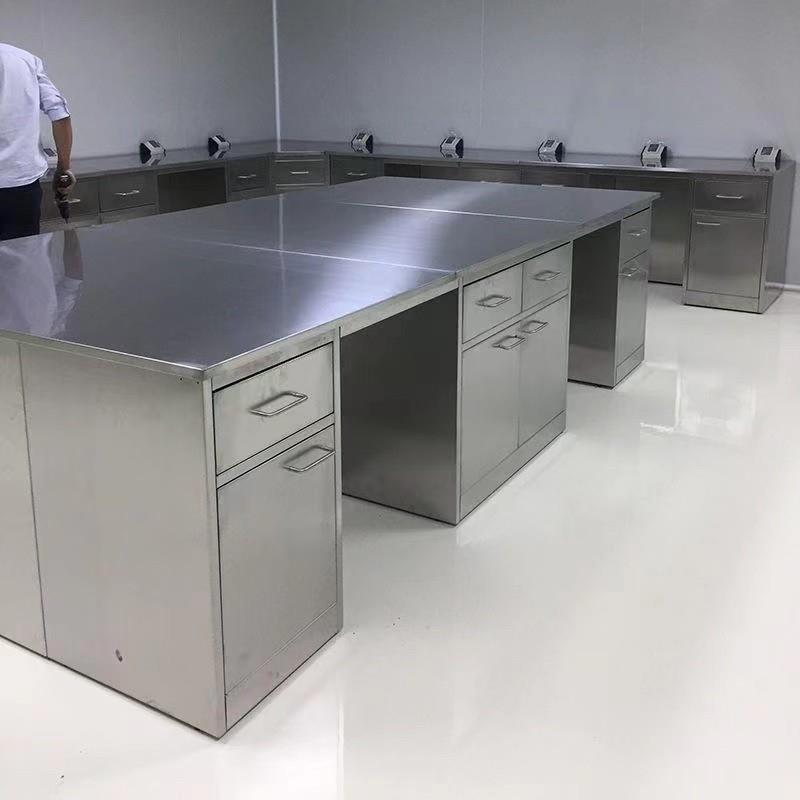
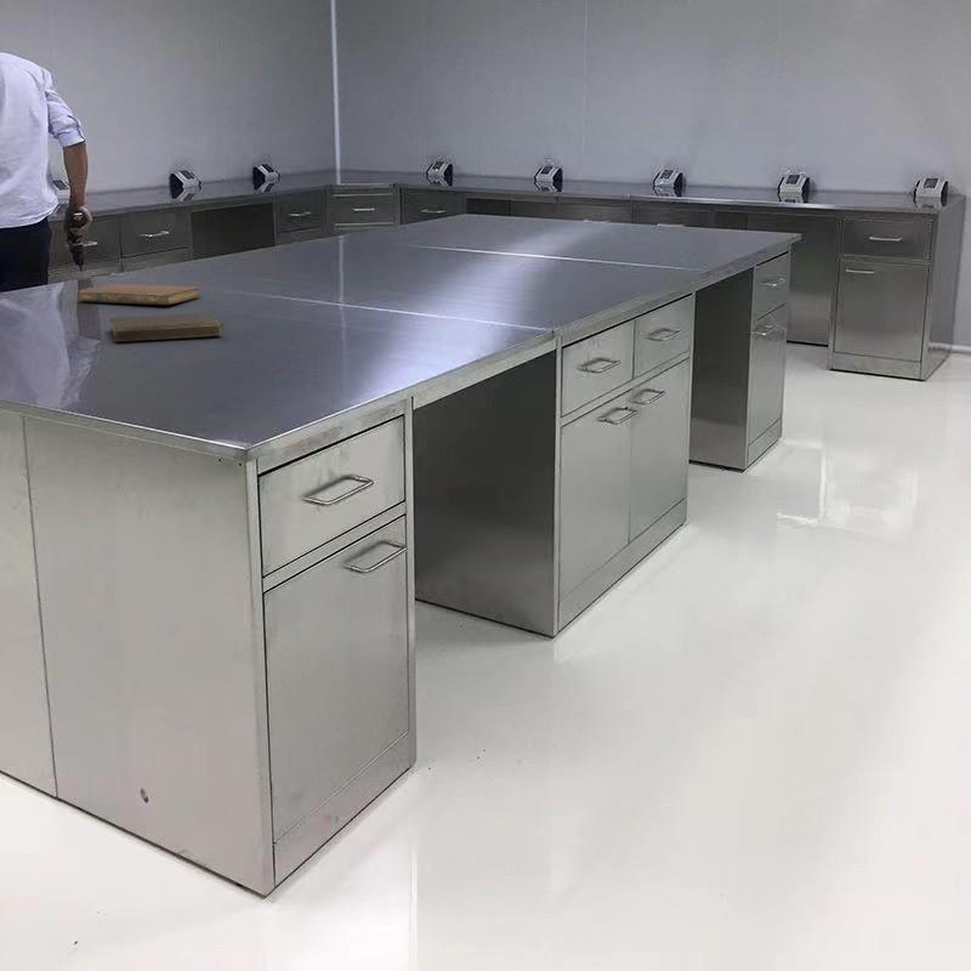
+ notebook (140, 294)
+ book (166, 328)
